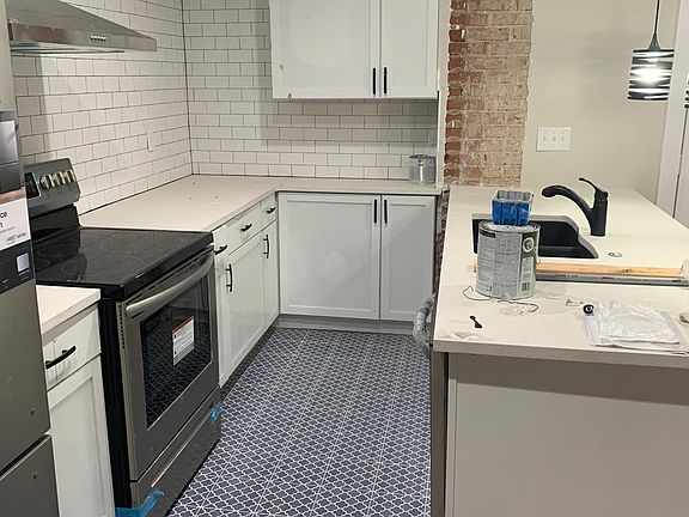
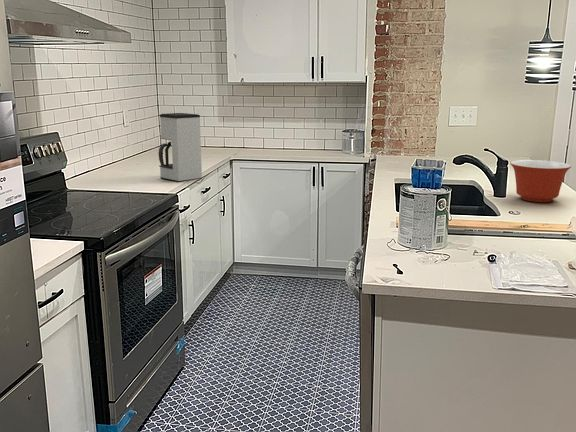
+ coffee maker (176, 146)
+ mixing bowl (538, 181)
